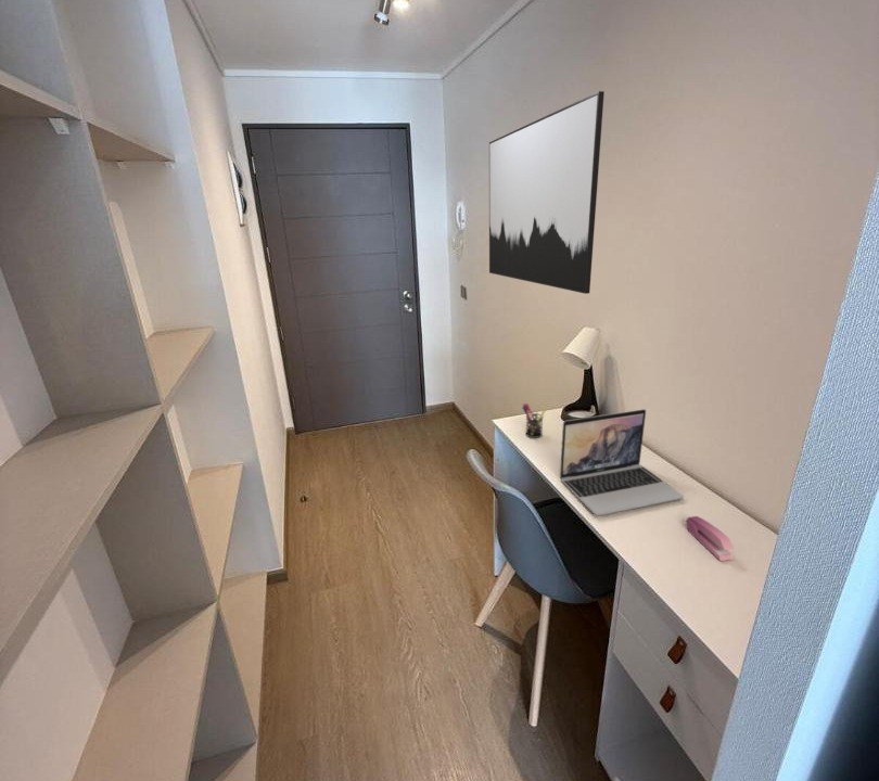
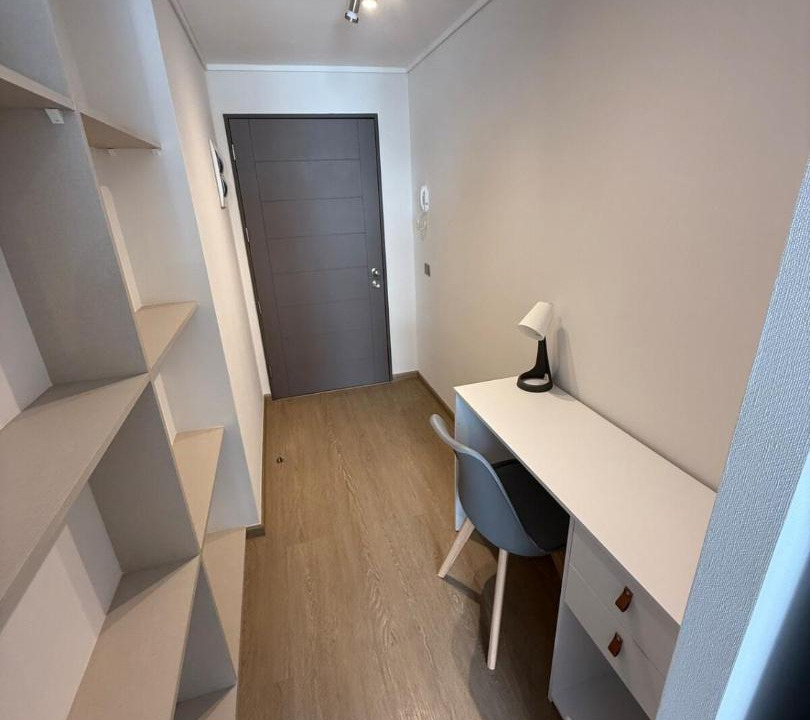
- wall art (531, 206)
- pen holder (534, 420)
- stapler (709, 534)
- laptop (622, 459)
